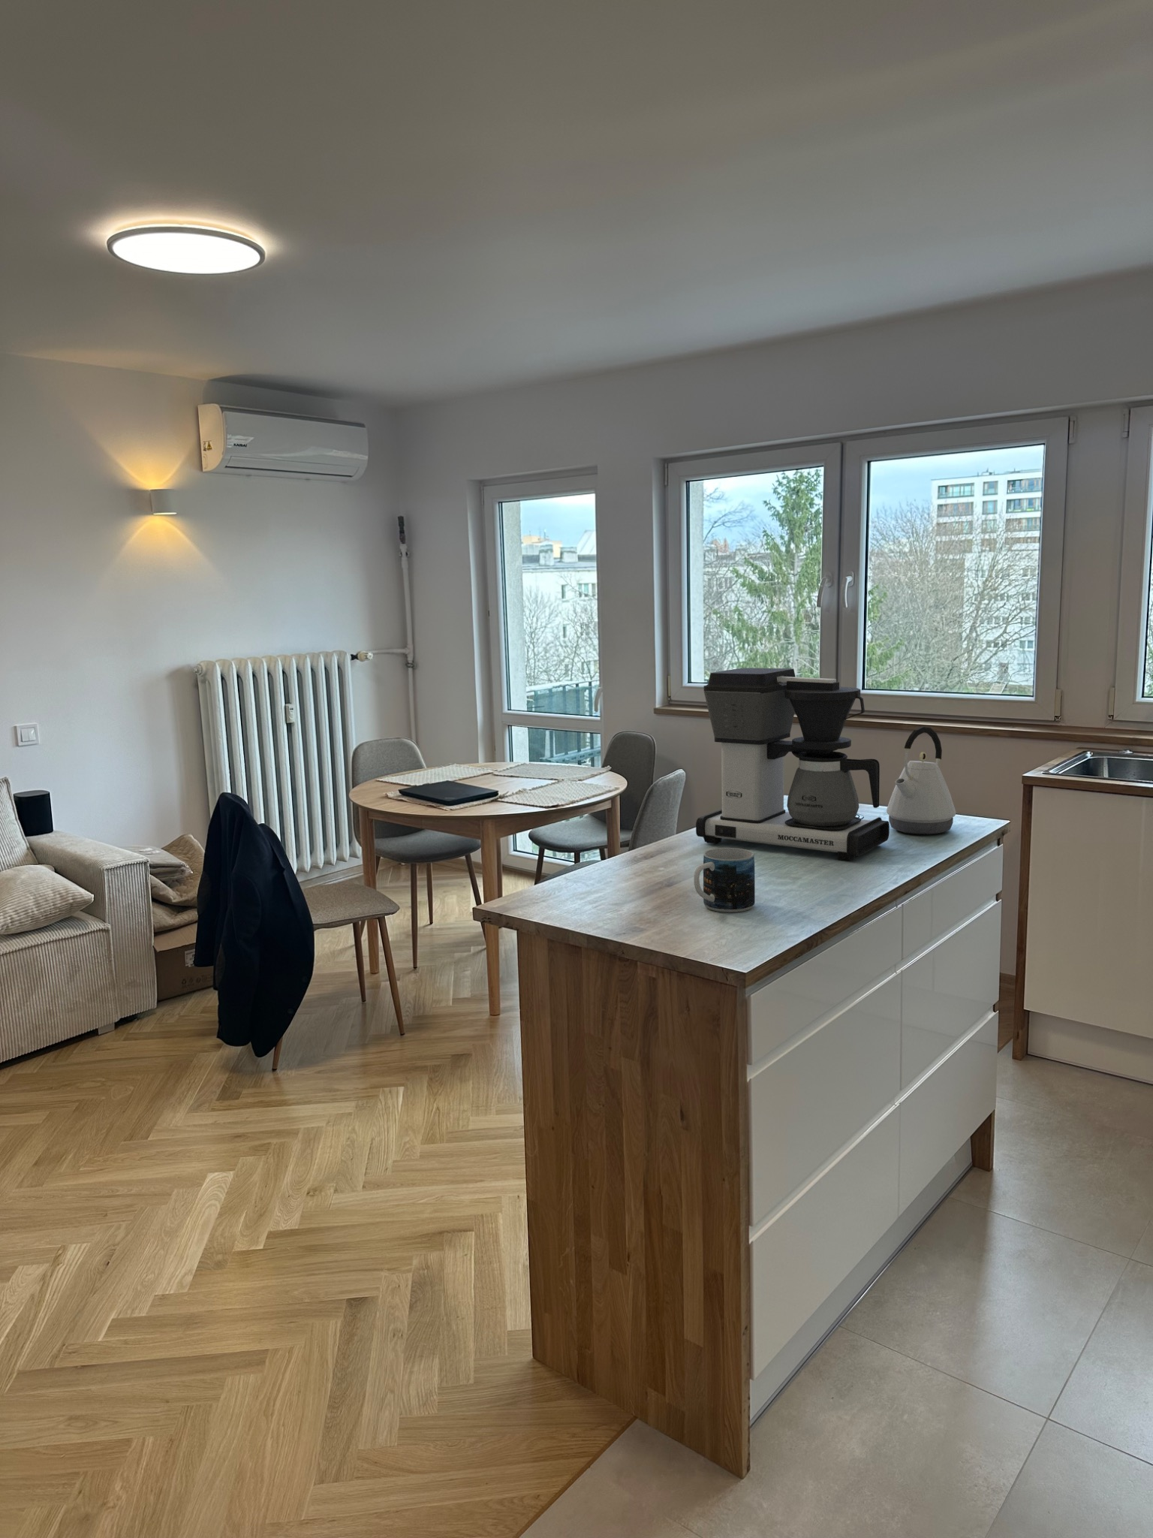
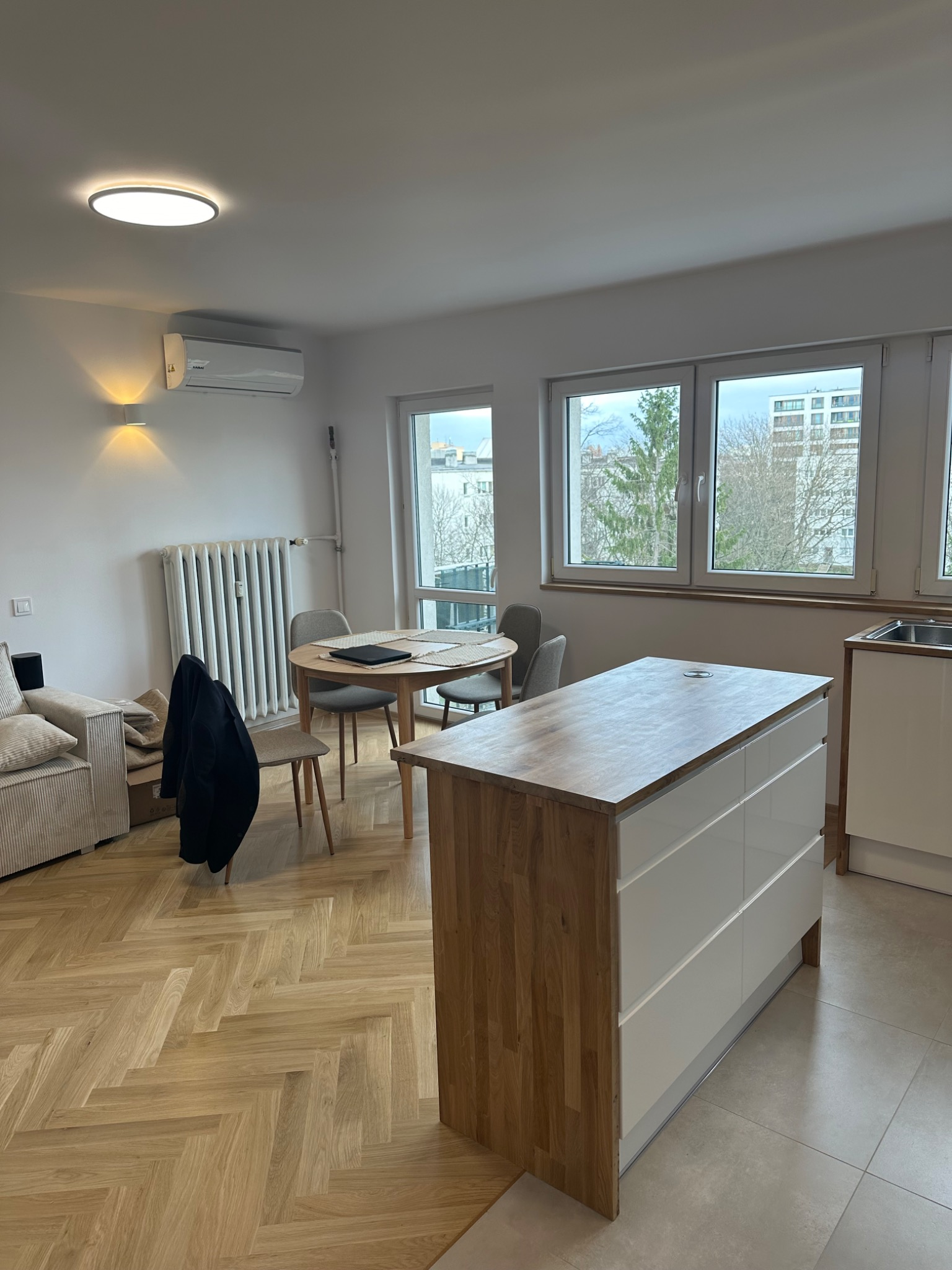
- mug (721, 882)
- coffee maker (796, 756)
- kettle (920, 777)
